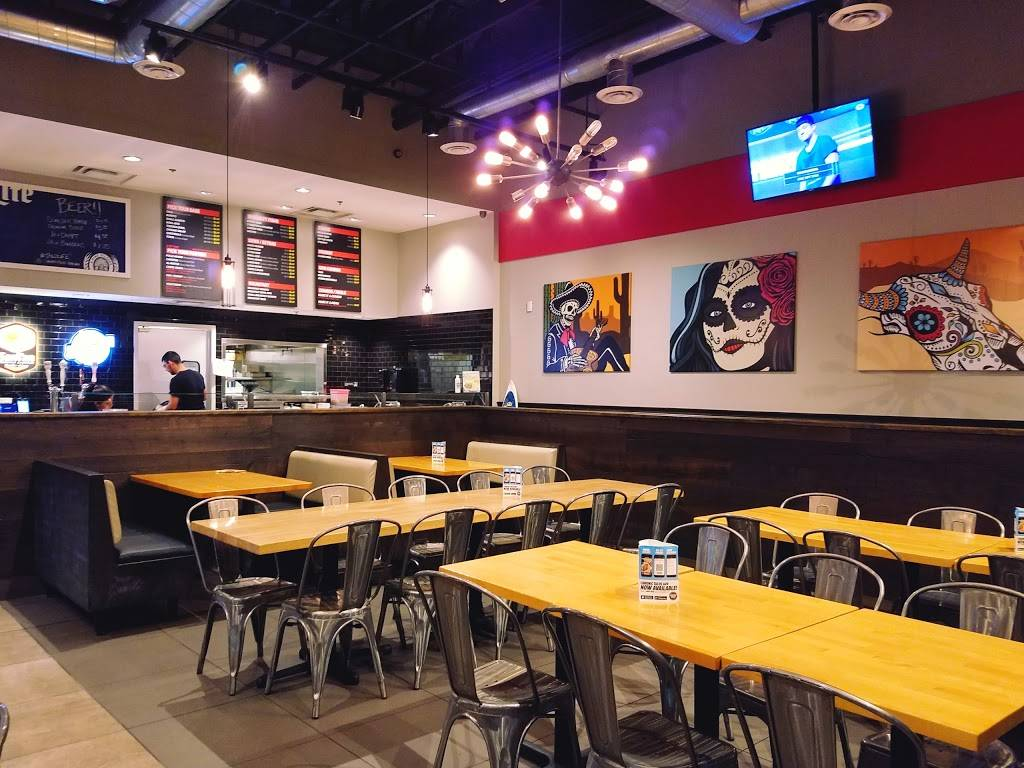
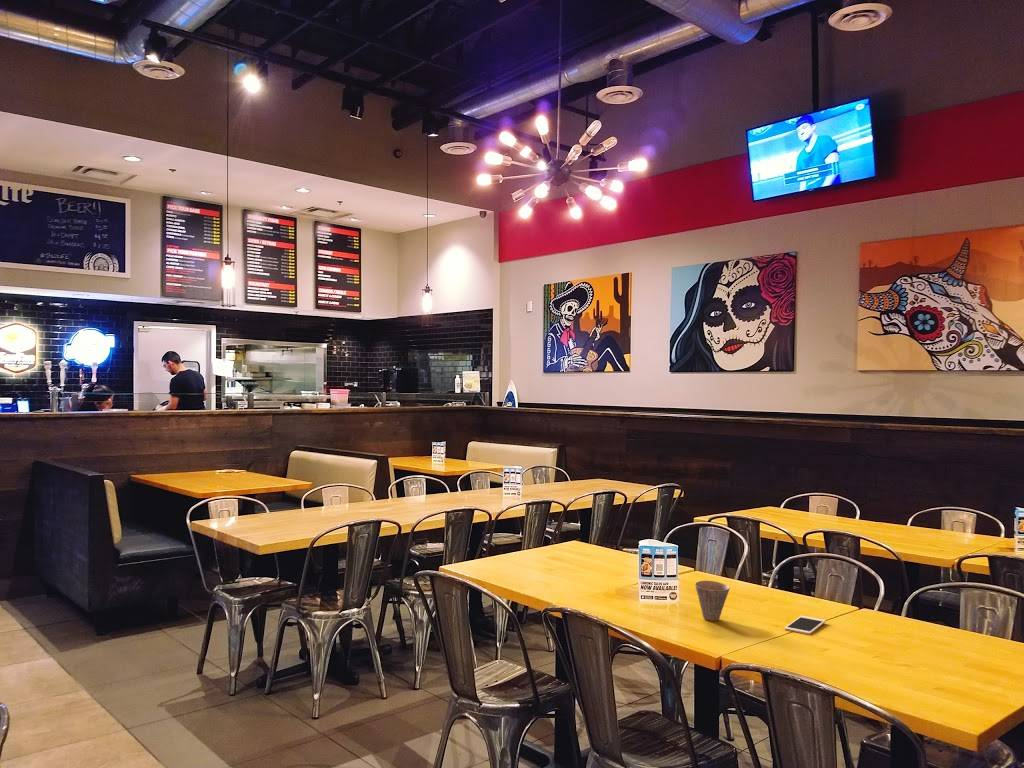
+ cup (712, 601)
+ cell phone (805, 624)
